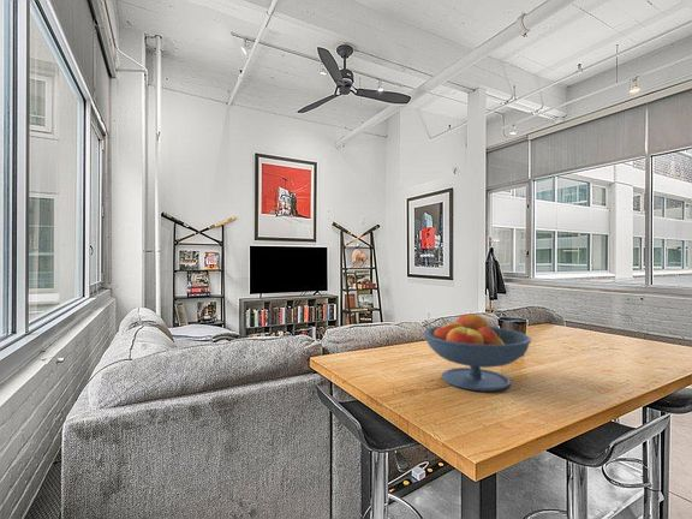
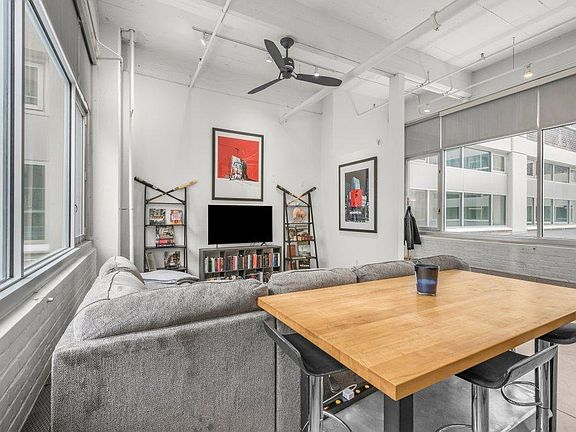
- fruit bowl (475, 348)
